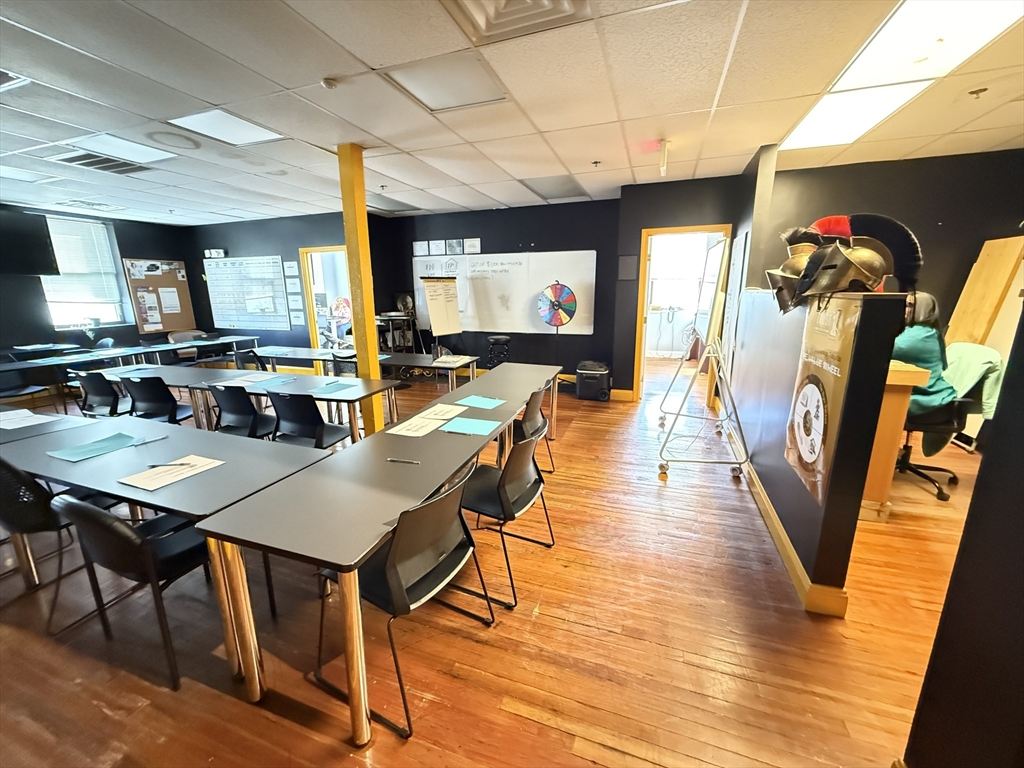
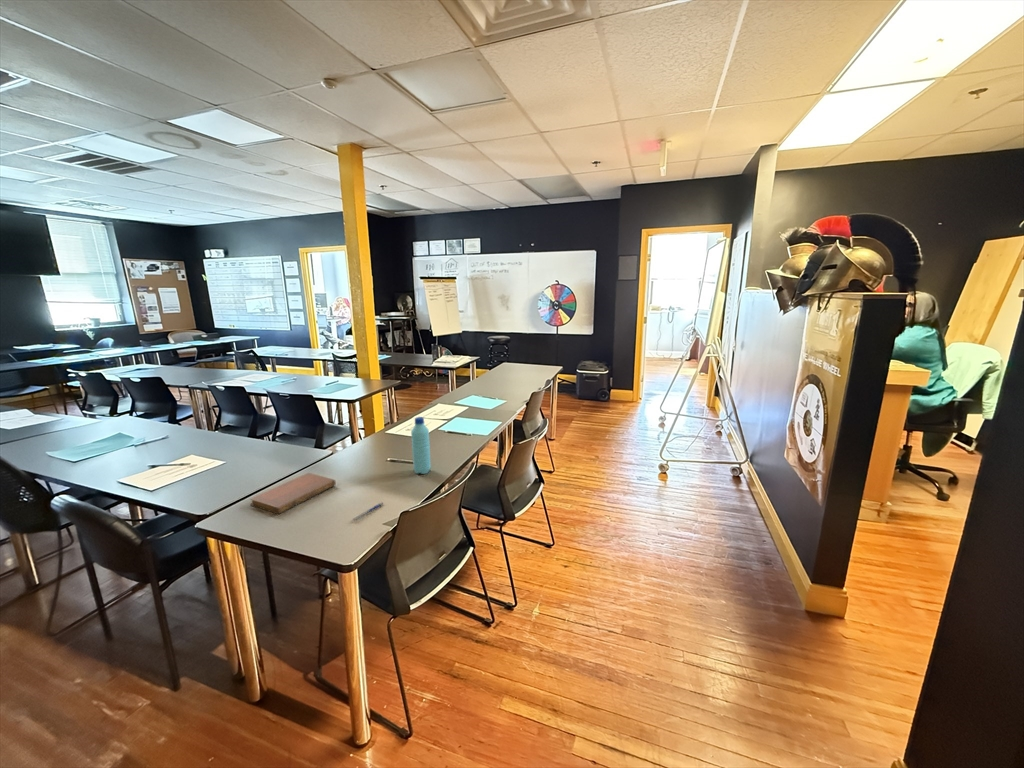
+ notebook (294, 491)
+ water bottle (420, 445)
+ pen (368, 511)
